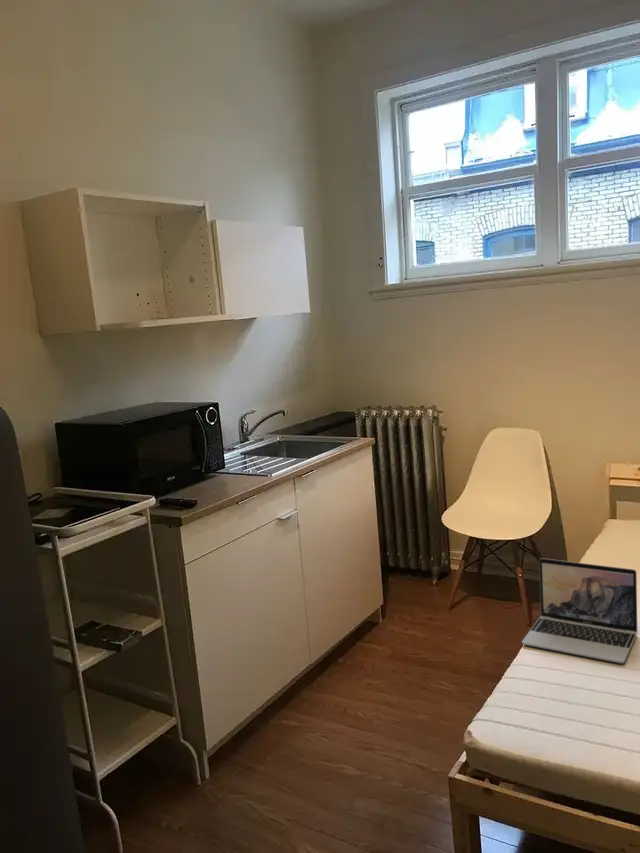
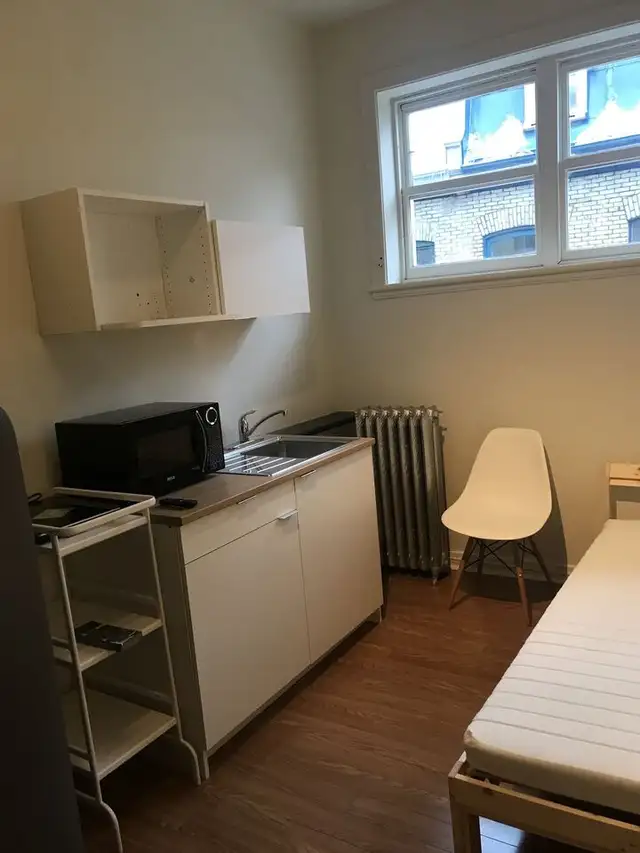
- laptop (578, 607)
